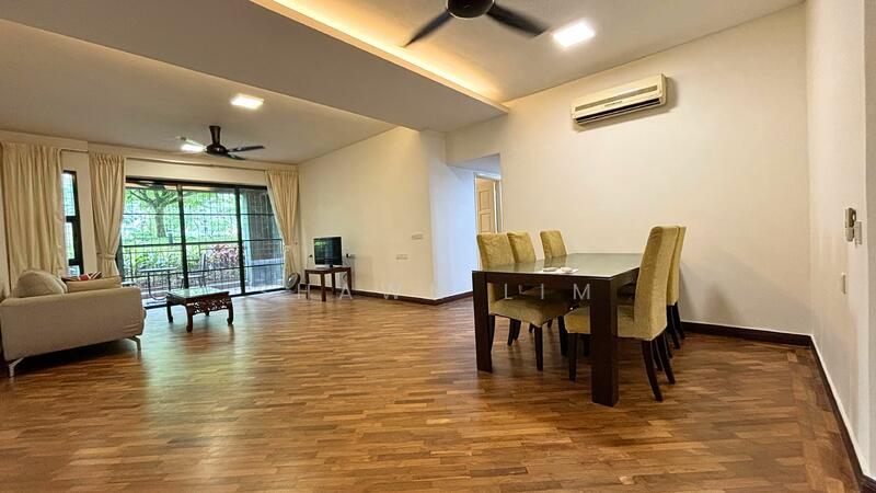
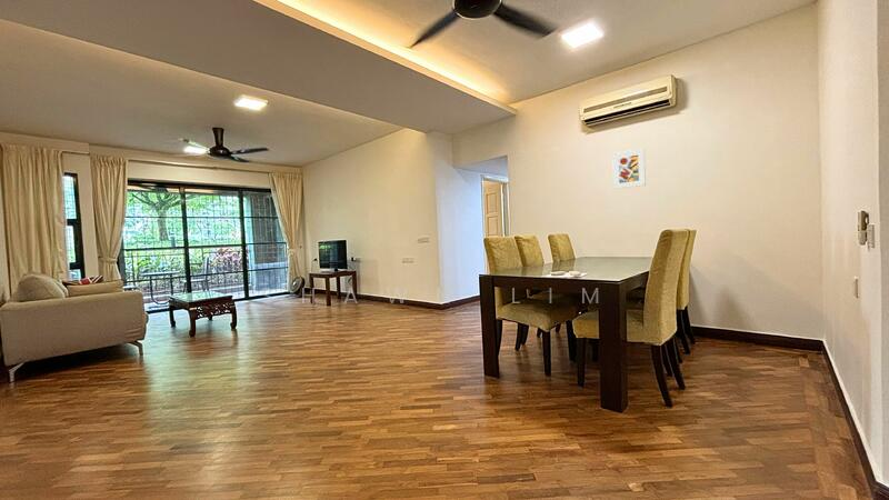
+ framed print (628, 169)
